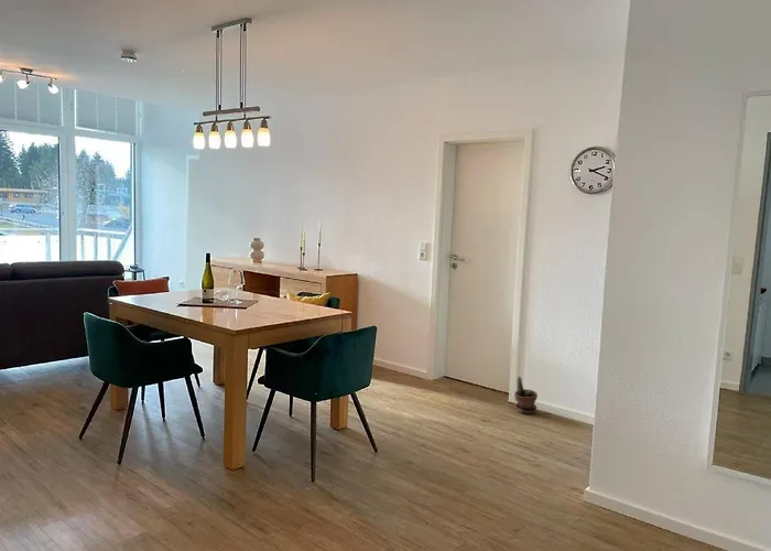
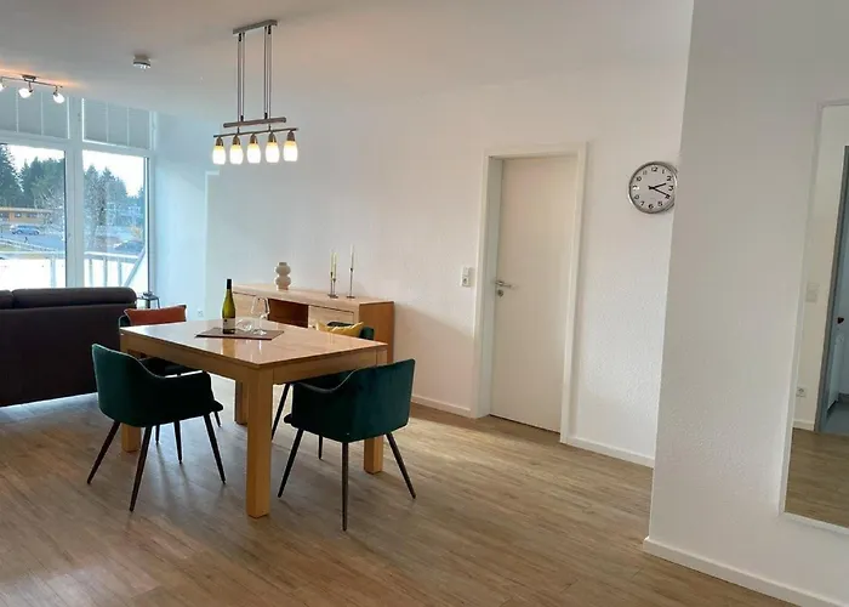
- potted plant (525, 393)
